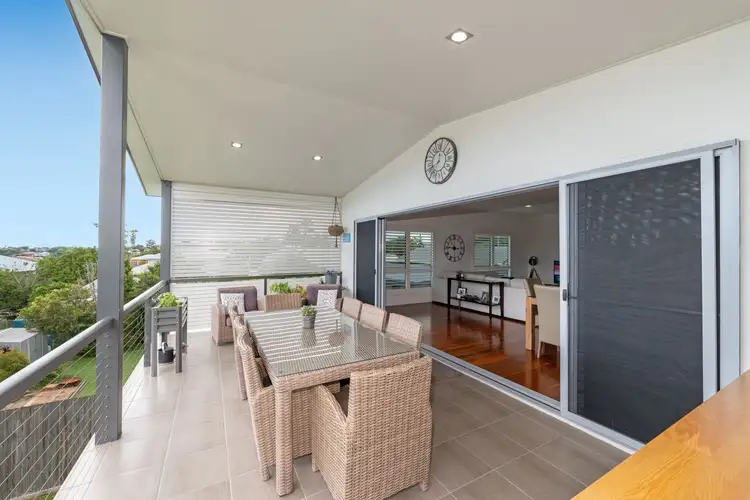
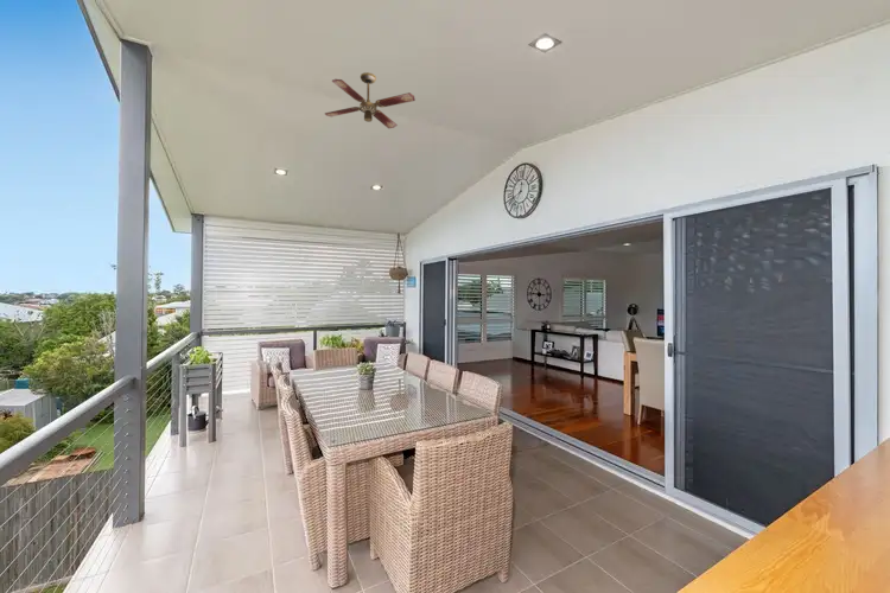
+ ceiling fan (368, 98)
